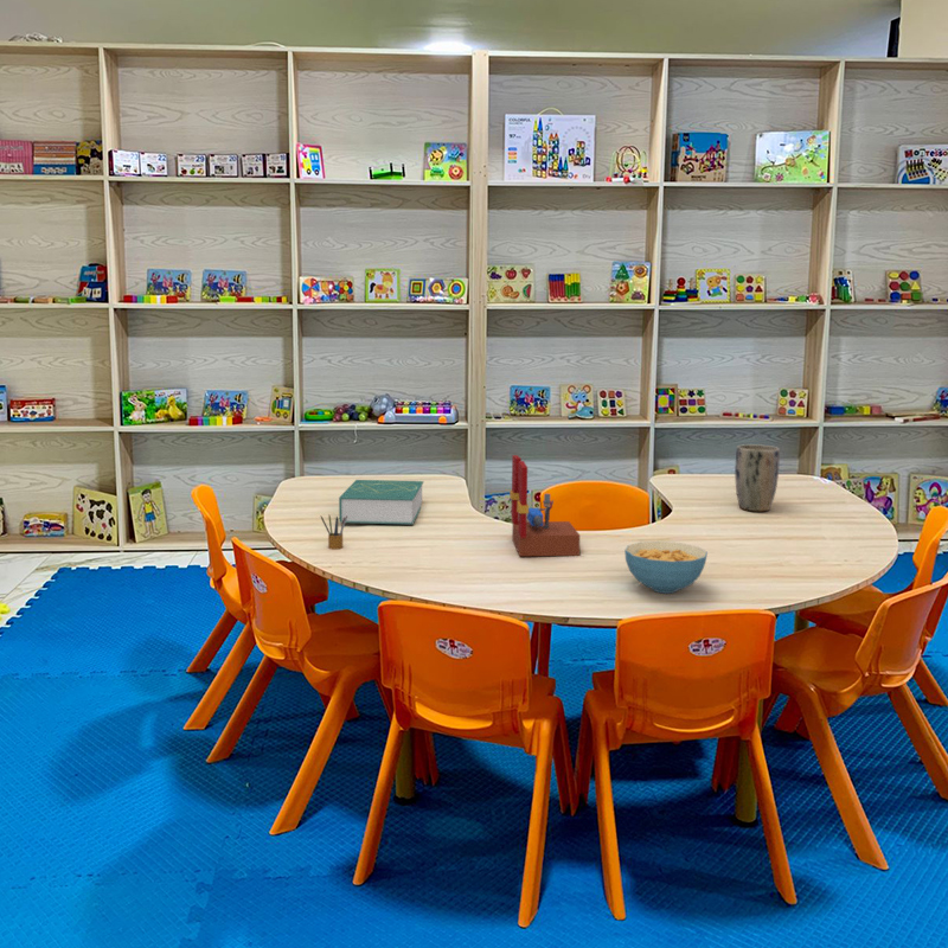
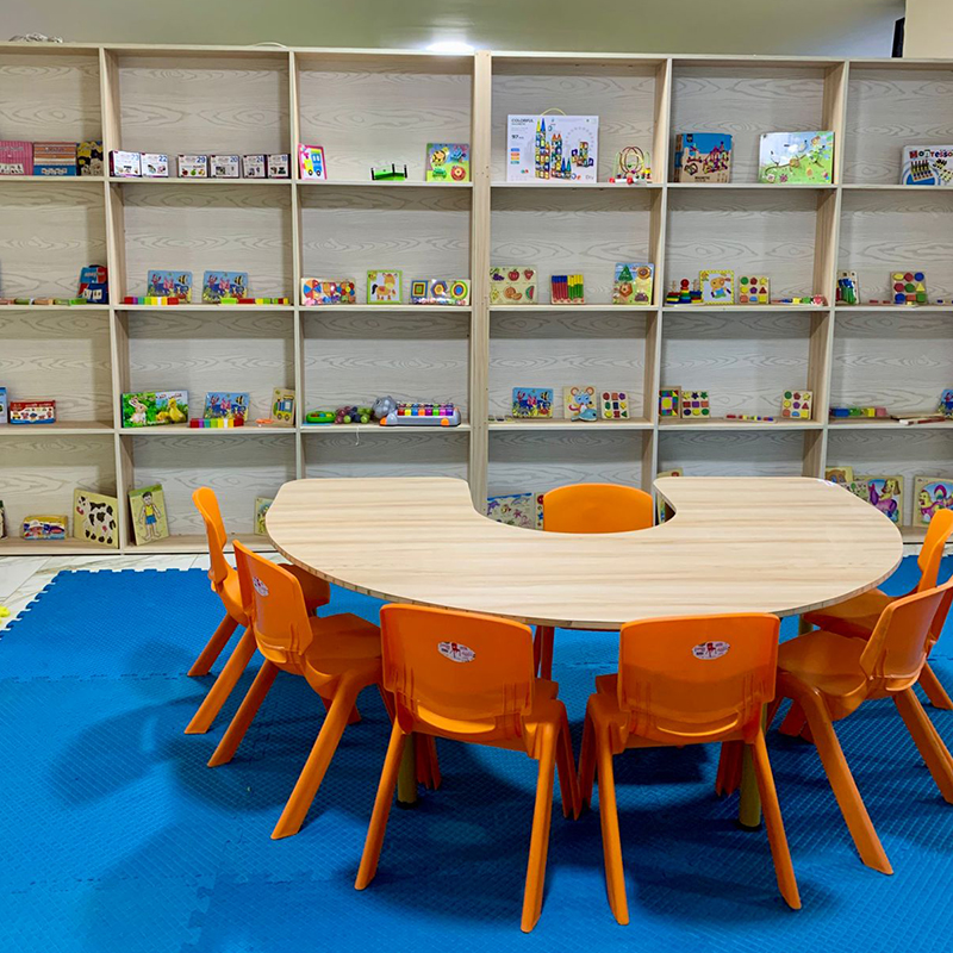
- plant pot (756, 478)
- book (383, 500)
- pencil box (334, 531)
- cereal bowl (665, 570)
- toy theatre (544, 504)
